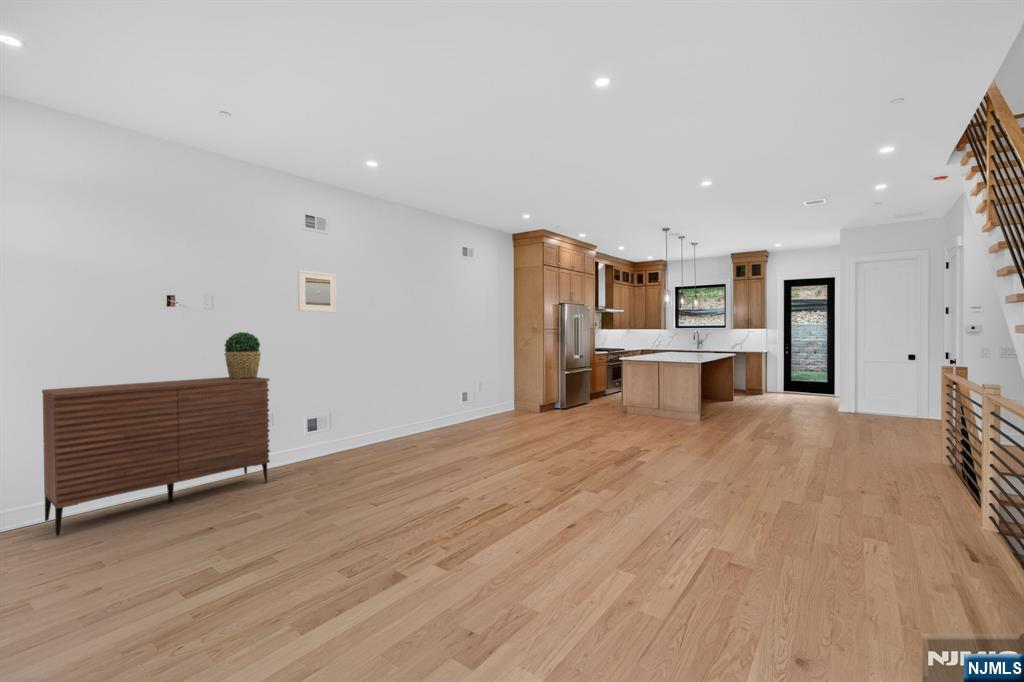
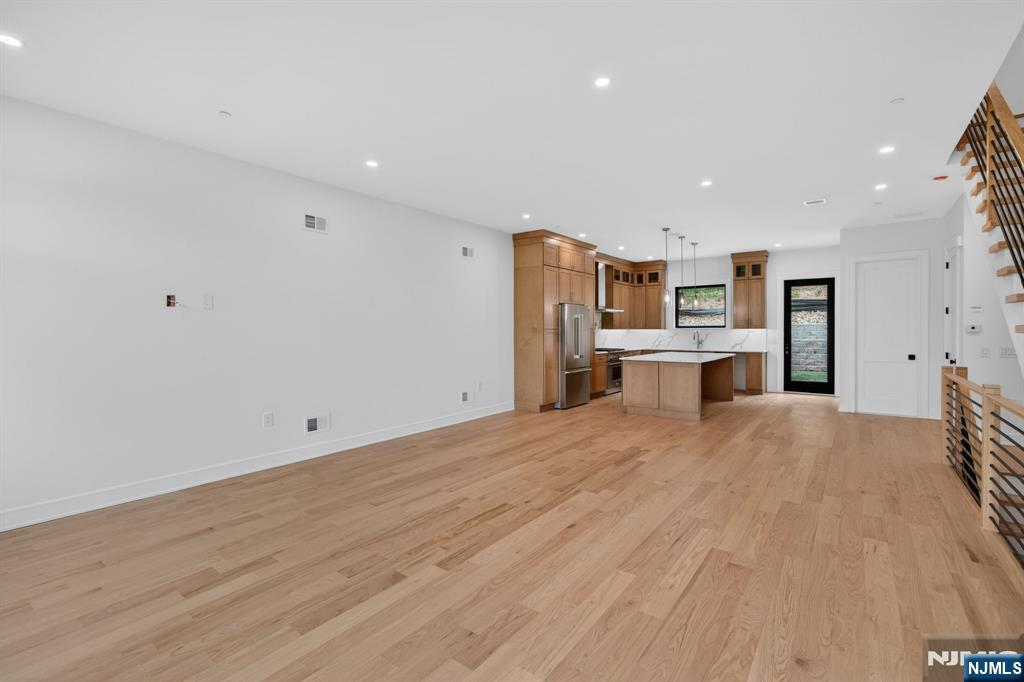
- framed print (317, 292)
- sideboard (168, 442)
- potted plant (242, 354)
